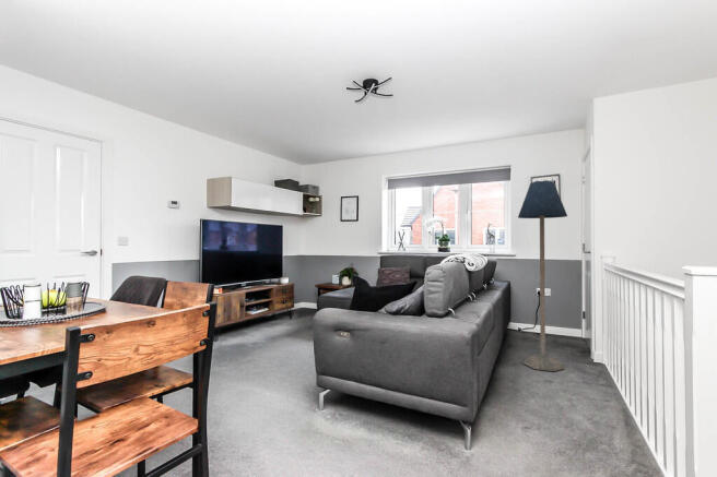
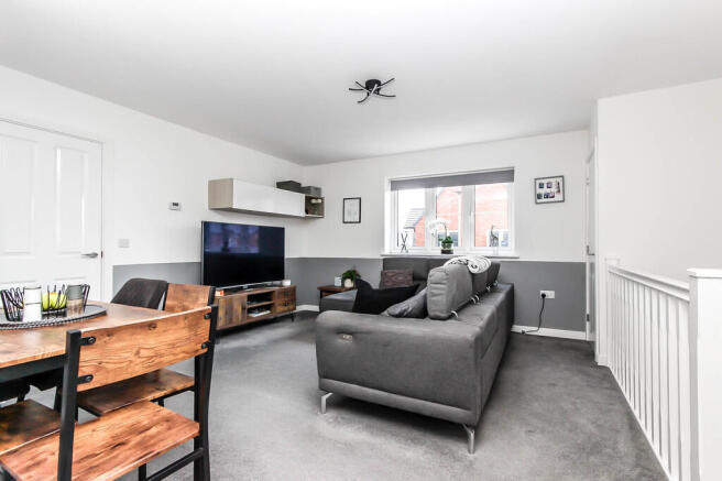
- floor lamp (542, 273)
